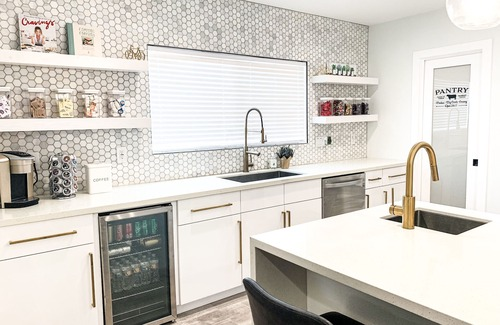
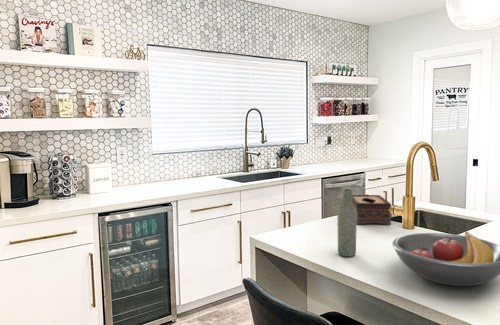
+ bottle (346, 222)
+ fruit bowl (449, 257)
+ tissue box (368, 208)
